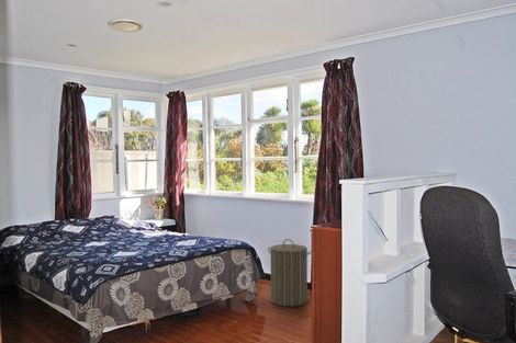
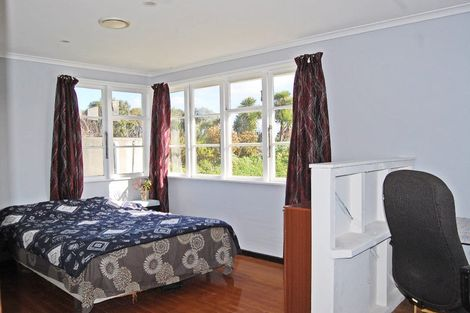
- laundry hamper (289, 270)
